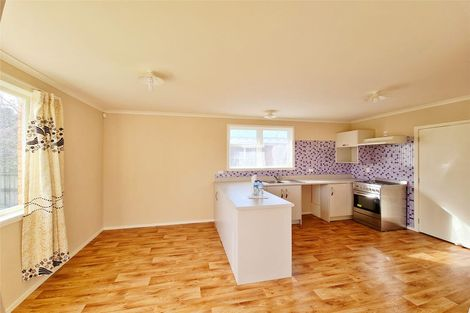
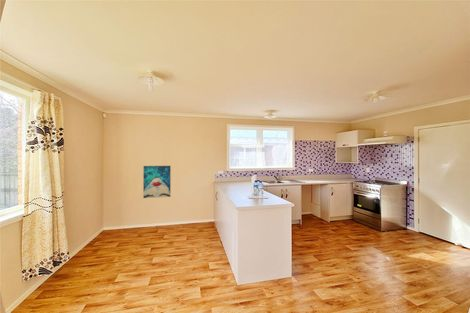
+ wall art (157, 181)
